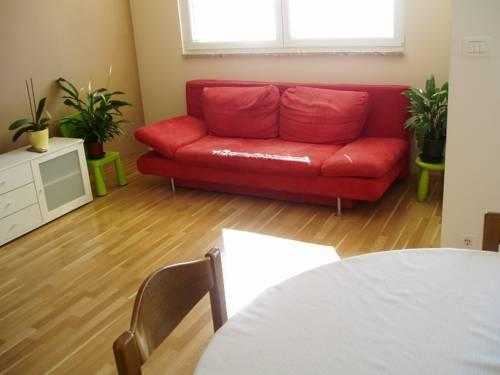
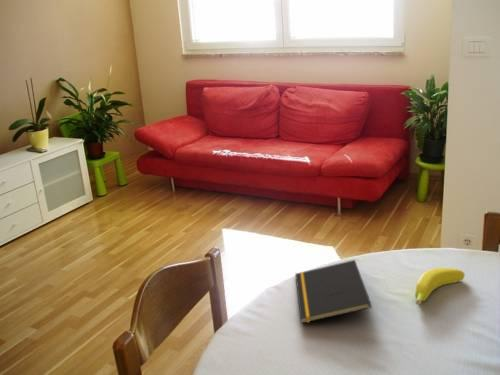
+ notepad (330, 289)
+ banana (438, 284)
